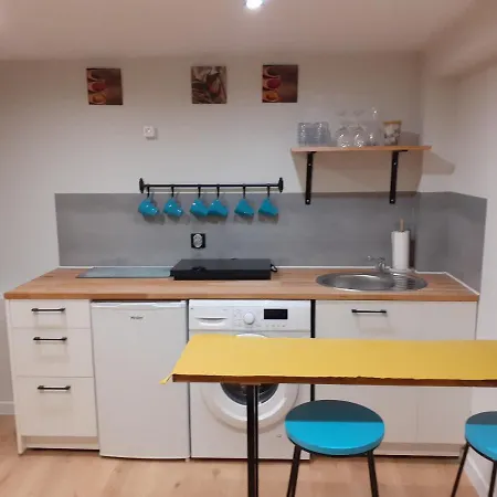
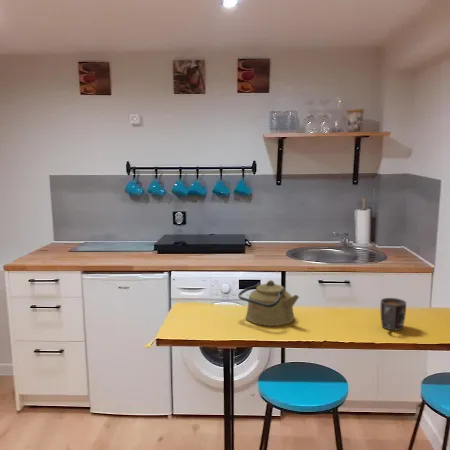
+ kettle (273, 300)
+ mug (391, 315)
